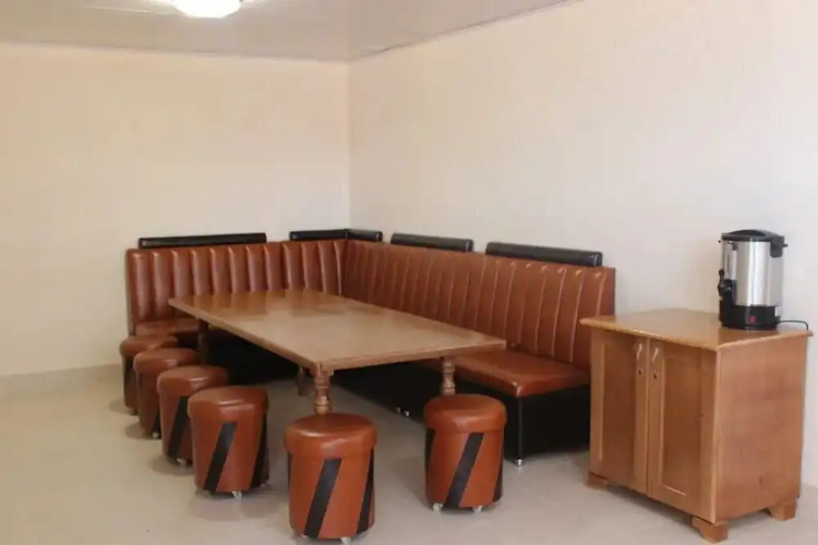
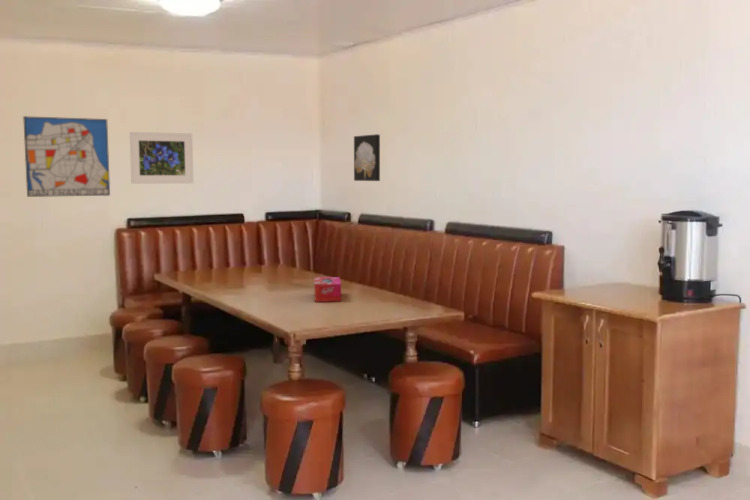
+ wall art (68, 157)
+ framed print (162, 158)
+ wall art (366, 158)
+ tissue box (327, 289)
